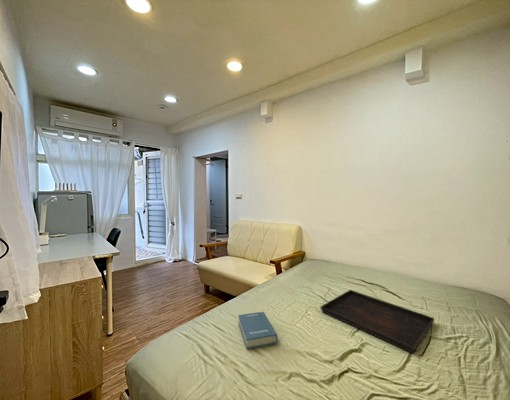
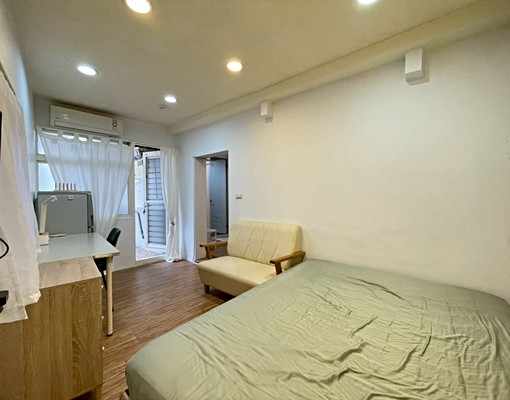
- hardback book (256, 328)
- serving tray (374, 314)
